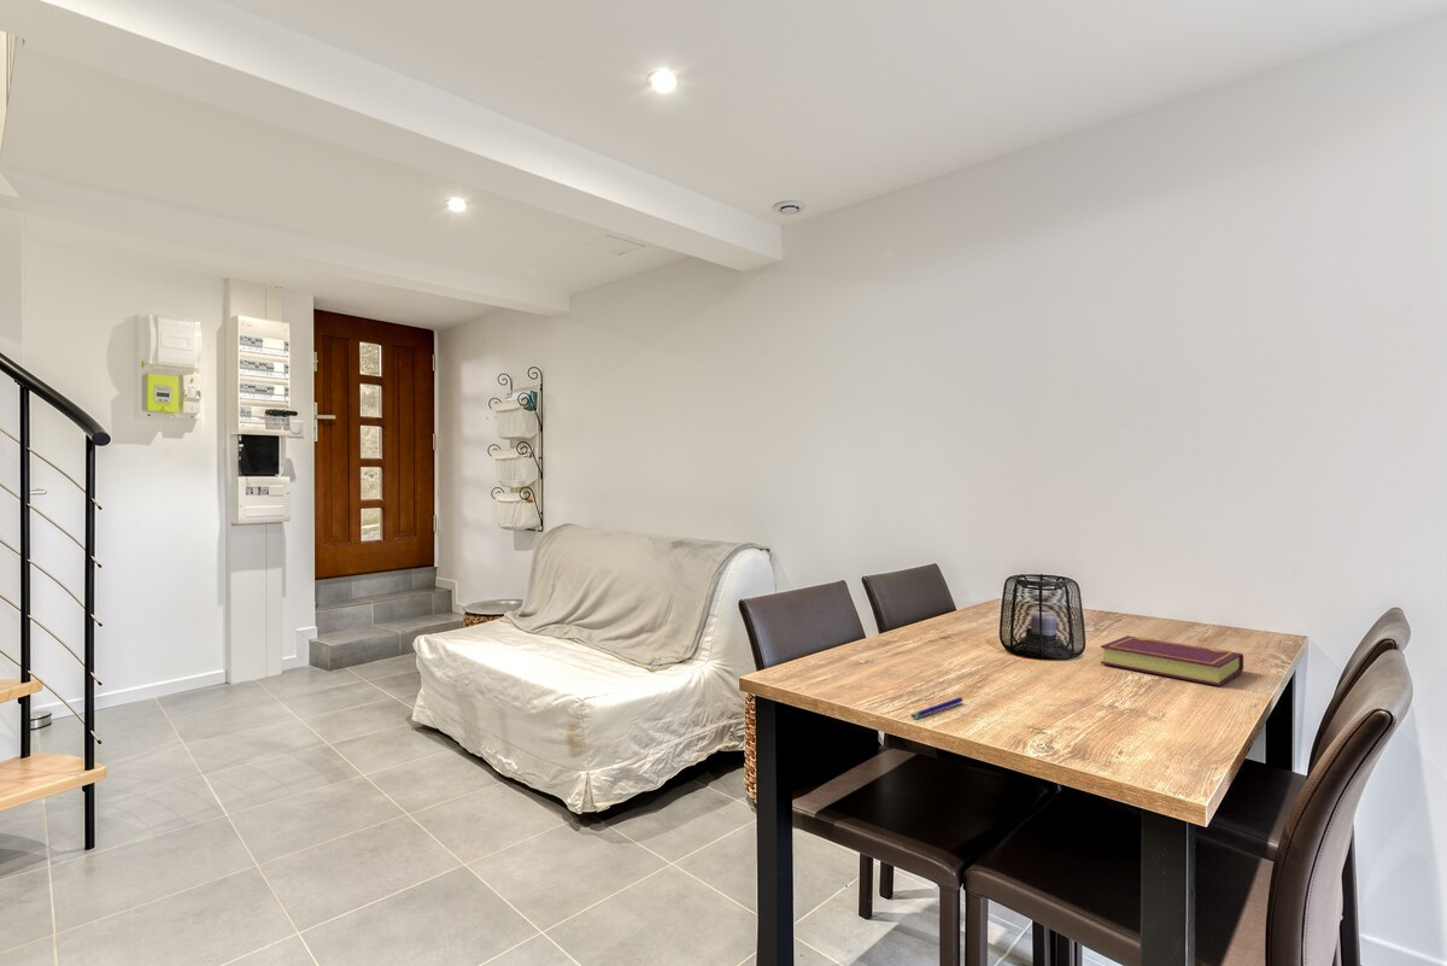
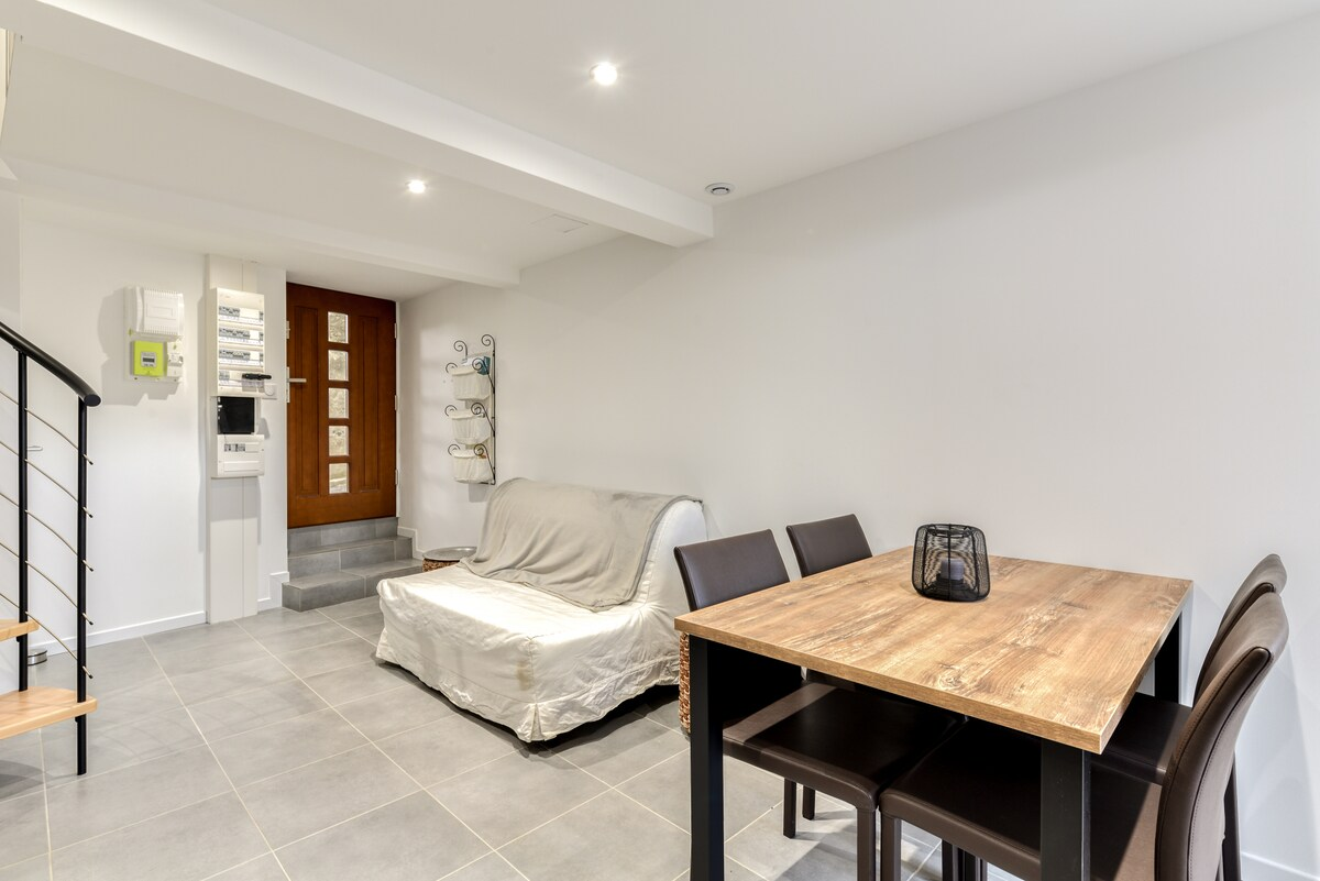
- book (1168, 657)
- pen (937, 707)
